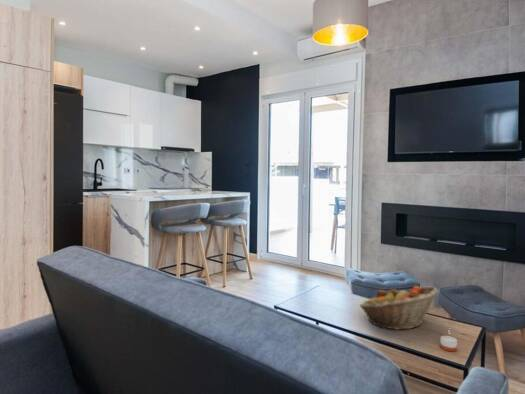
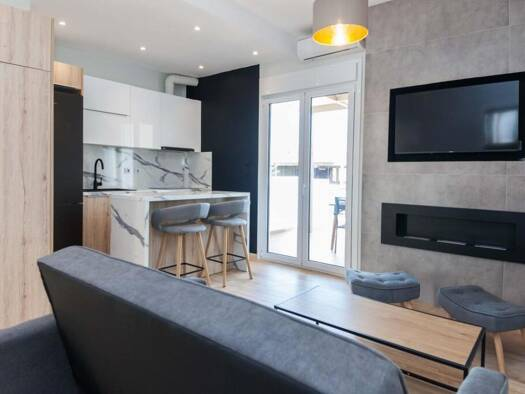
- candle (448, 338)
- fruit basket (398, 303)
